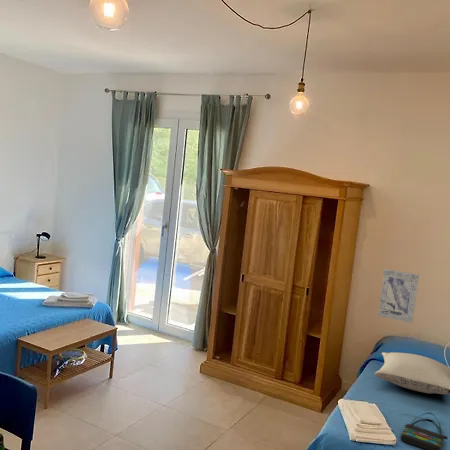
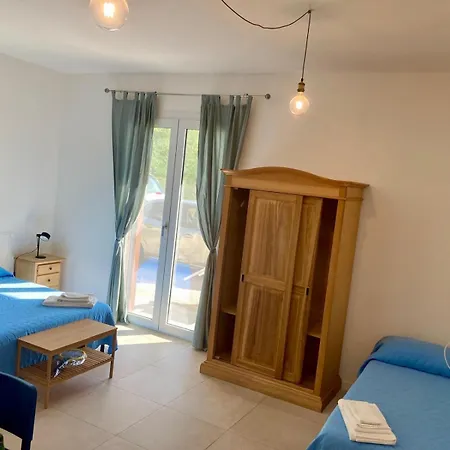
- pillow (416, 371)
- wall art (398, 295)
- tote bag (425, 429)
